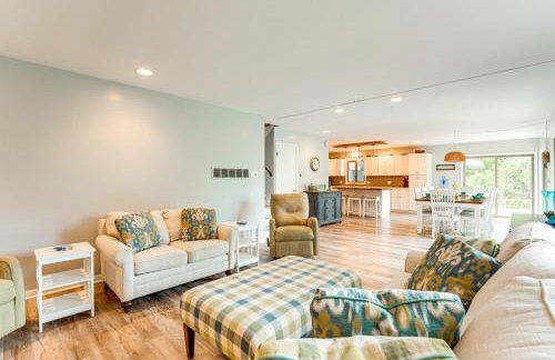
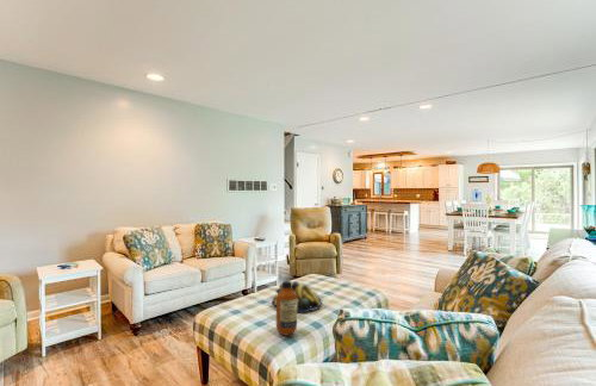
+ fruit bowl (297, 292)
+ bottle (286, 306)
